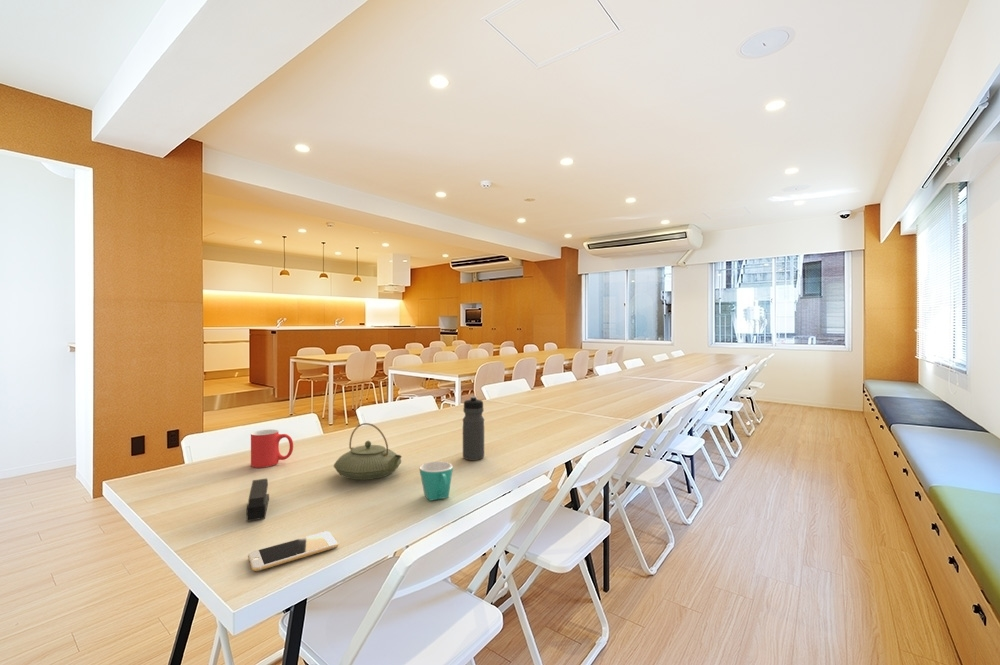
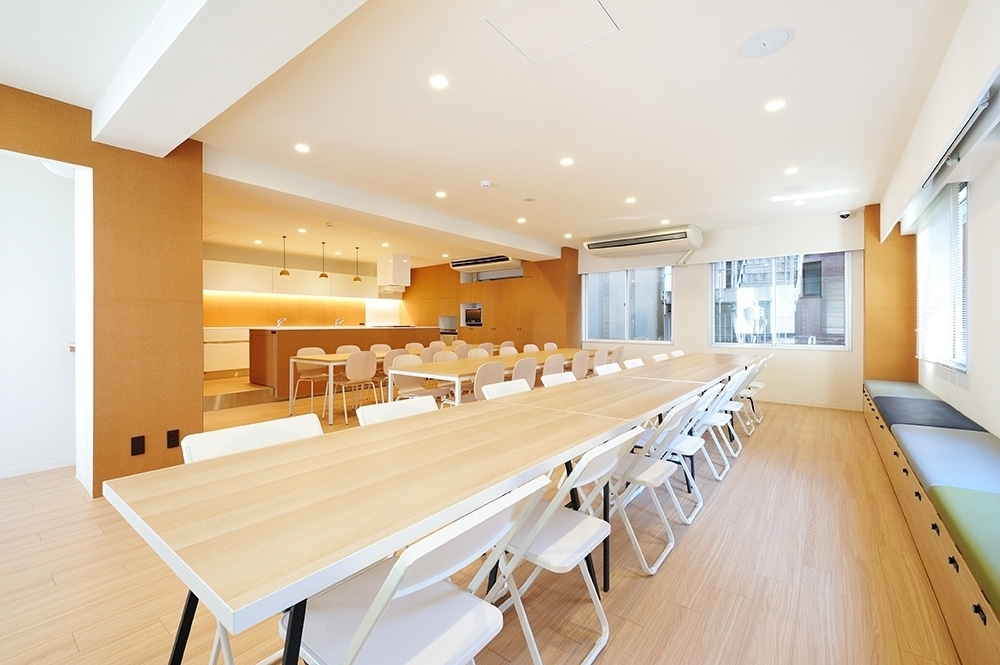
- teapot (371, 449)
- smartphone (294, 549)
- mug (438, 483)
- mug (272, 447)
- water bottle (473, 426)
- stapler (258, 496)
